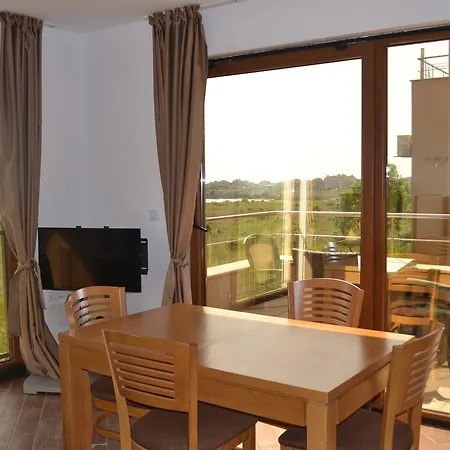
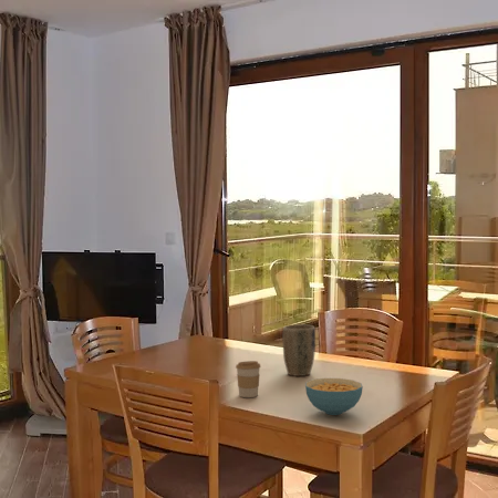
+ plant pot (299, 350)
+ cereal bowl (333, 398)
+ coffee cup (248, 377)
